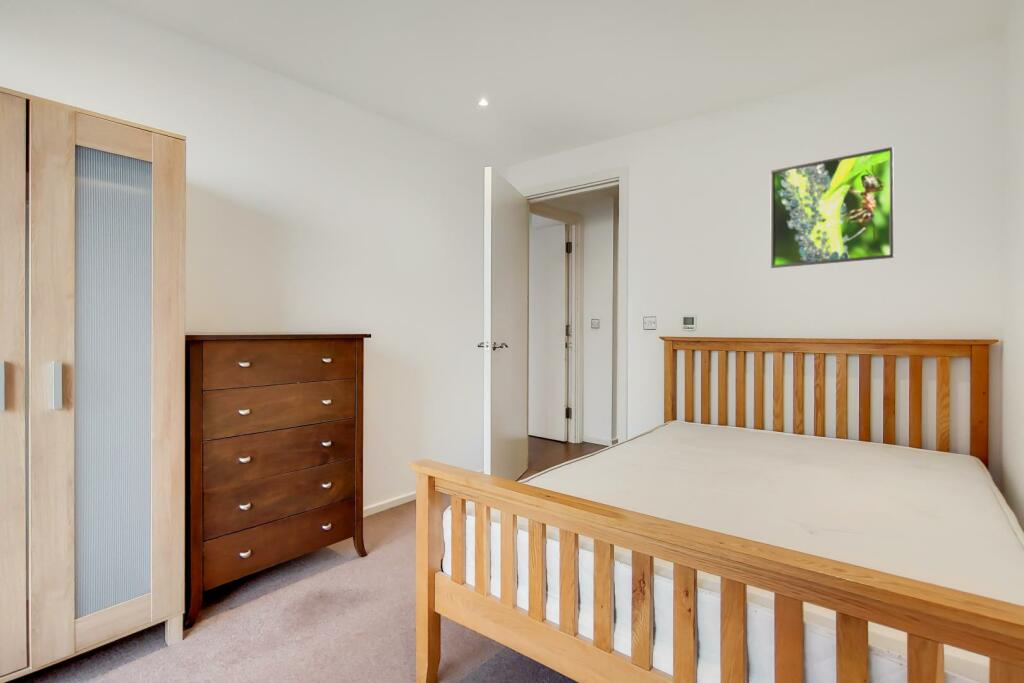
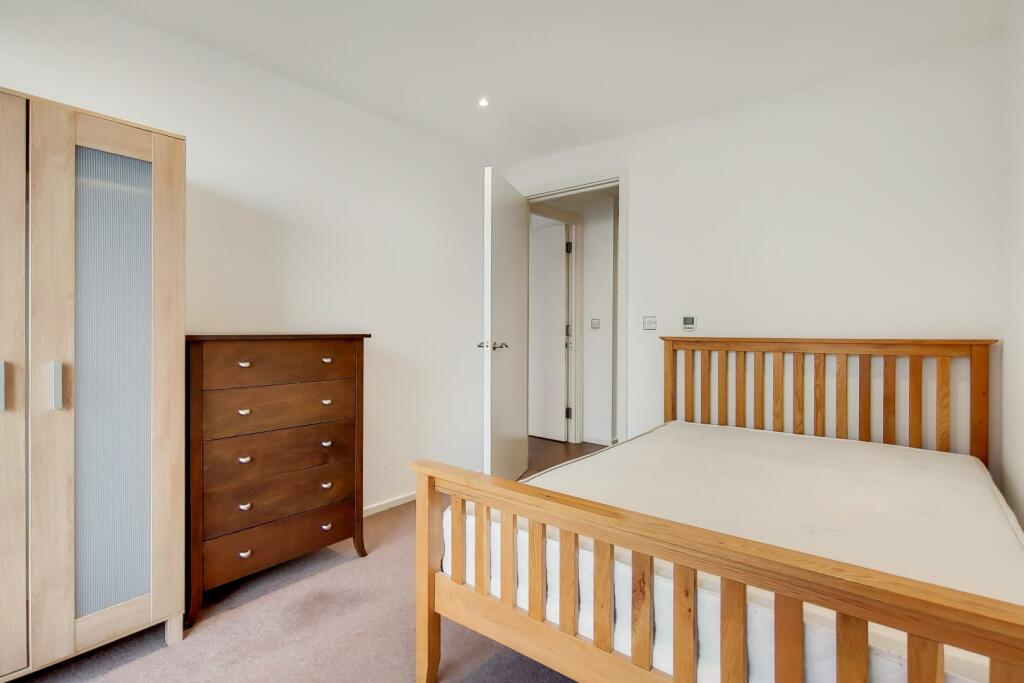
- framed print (828, 211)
